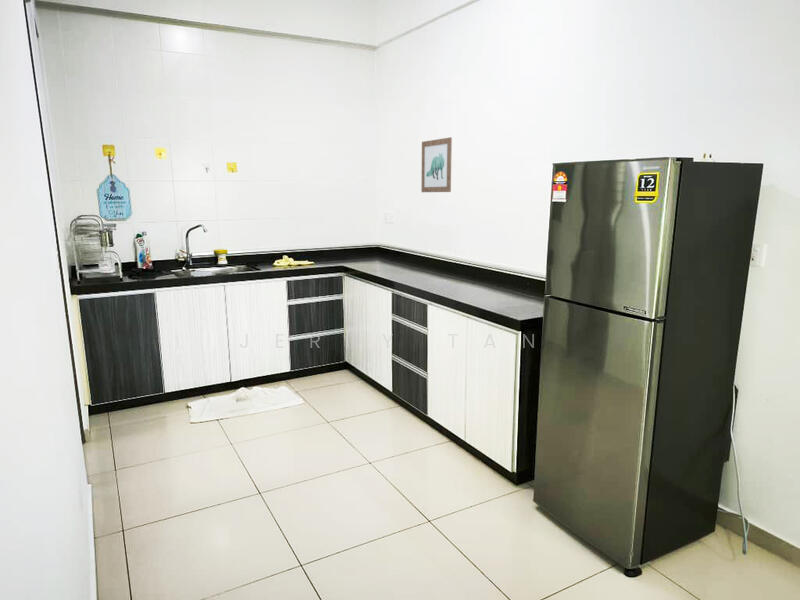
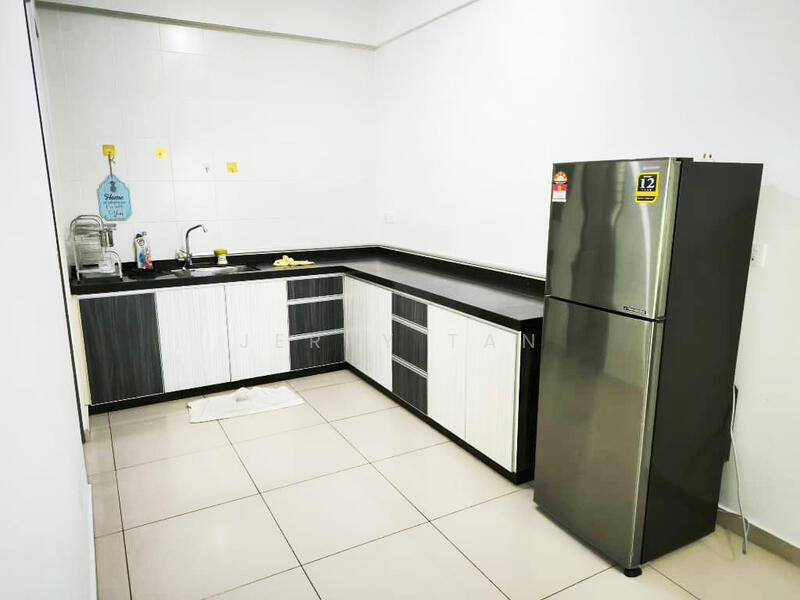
- wall art (435, 166)
